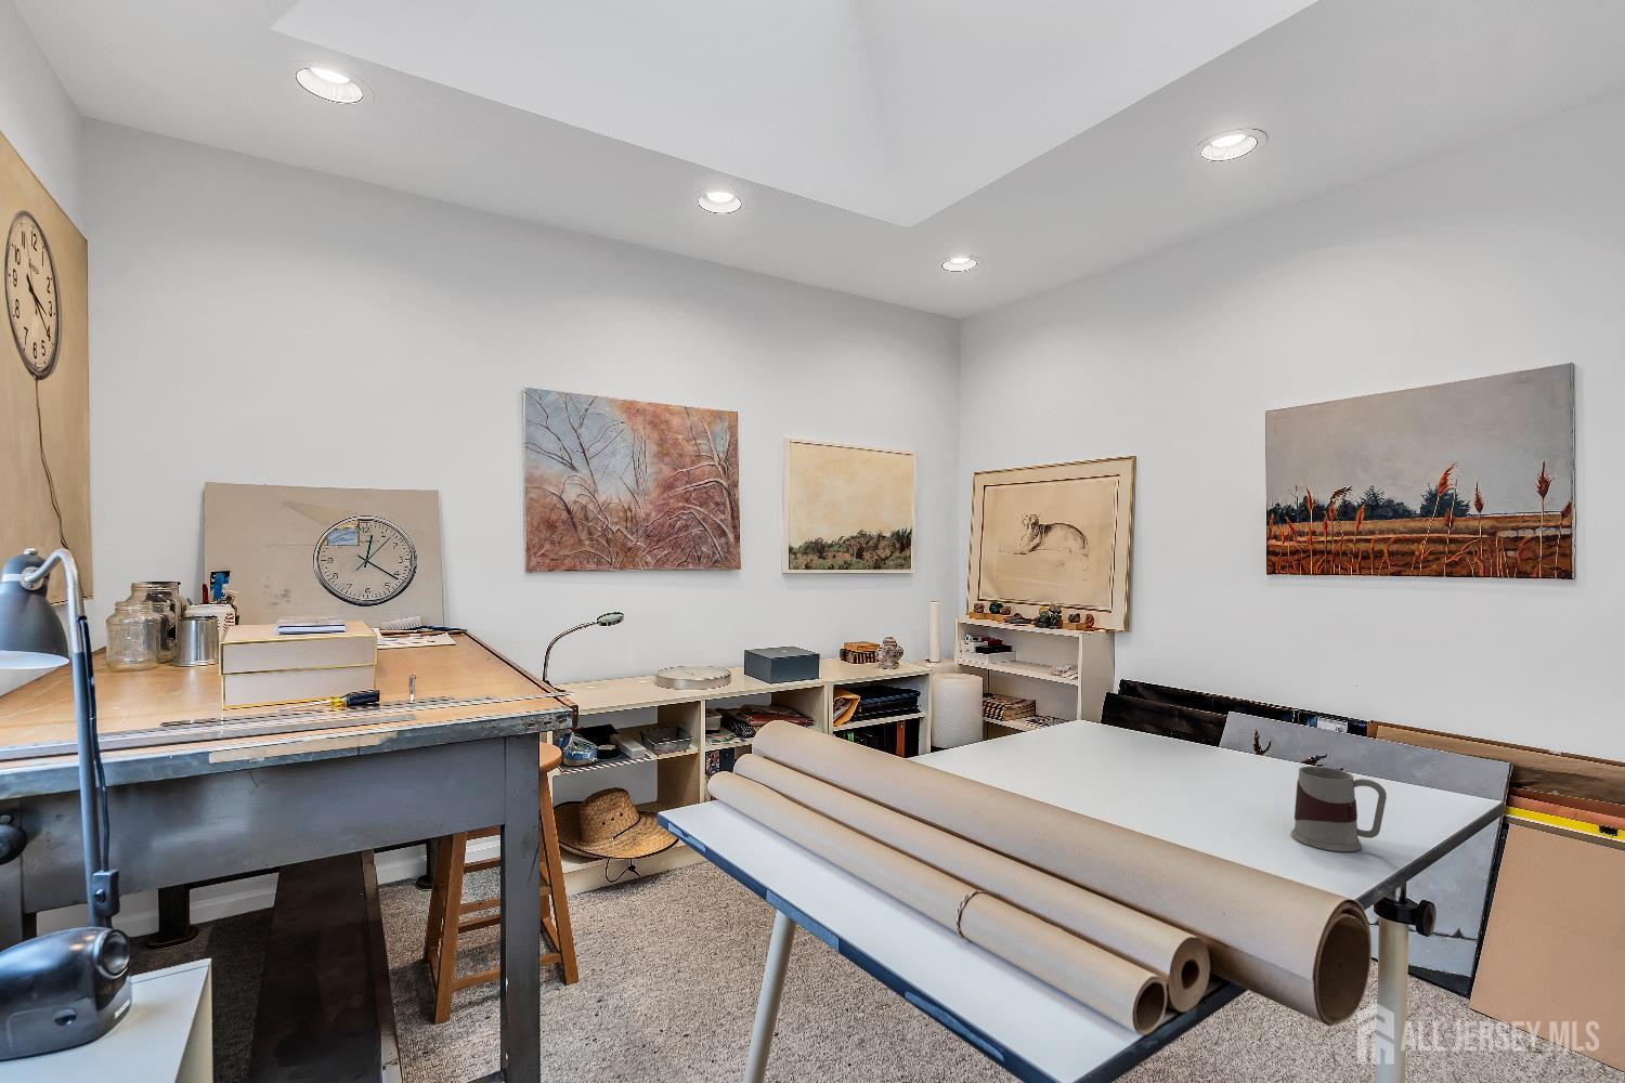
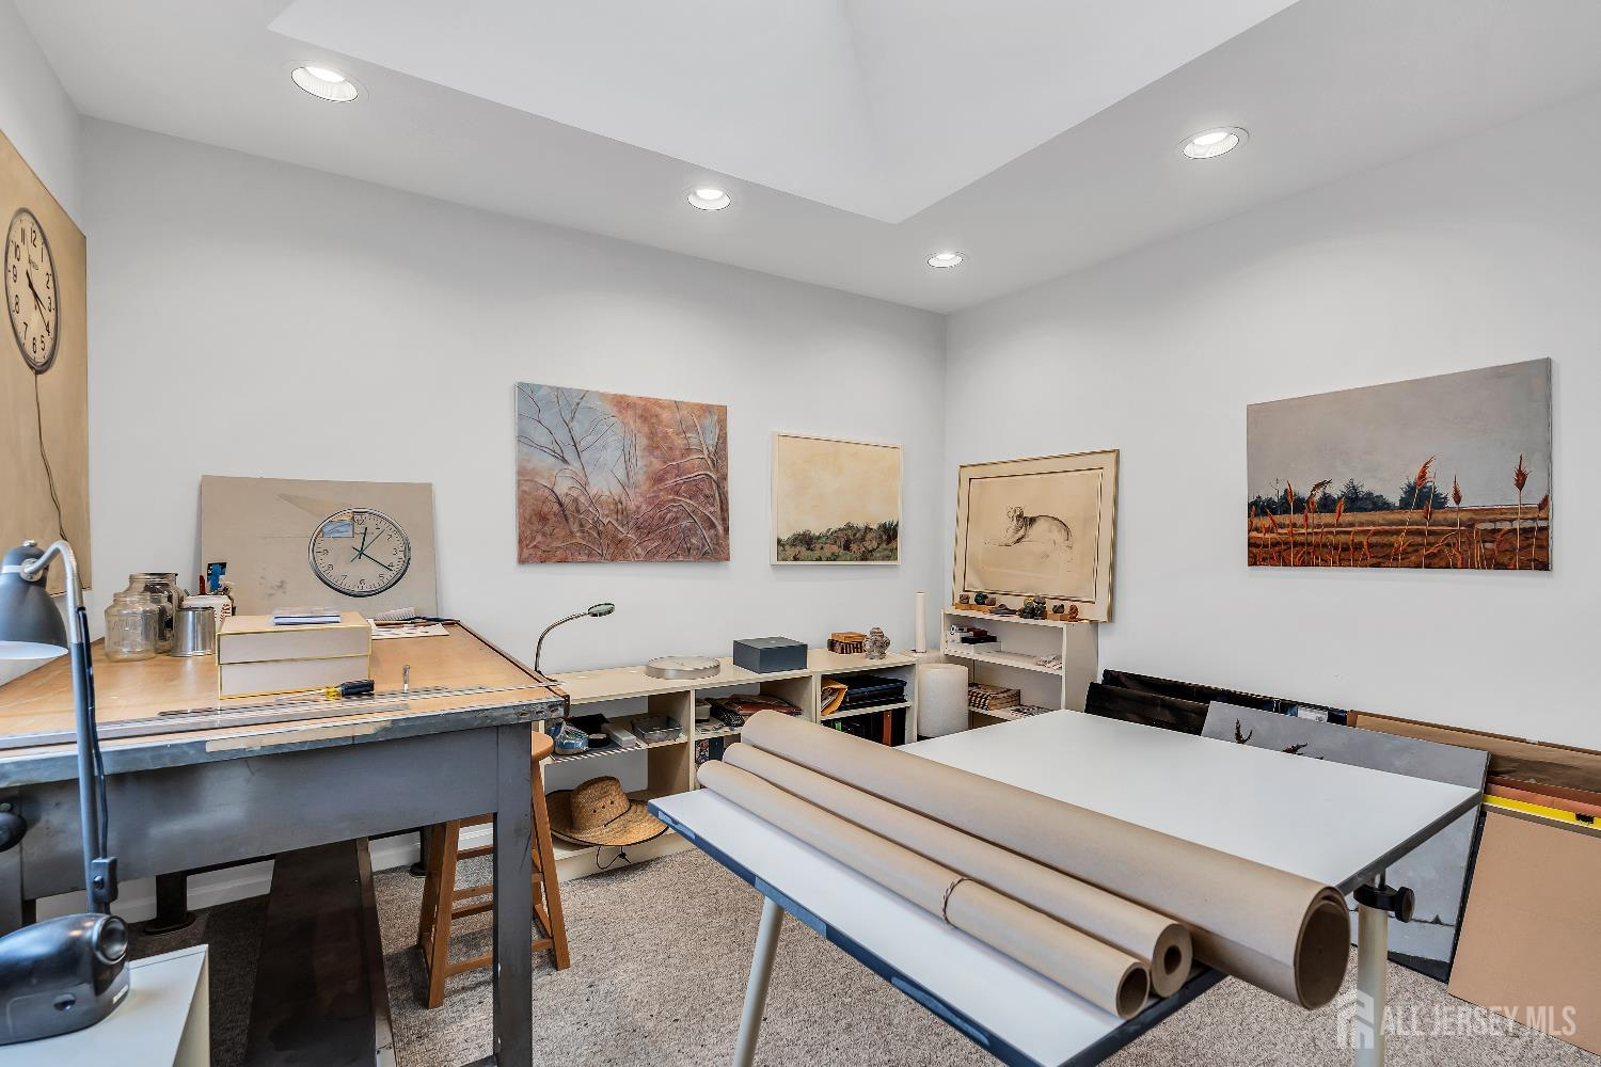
- mug (1337, 807)
